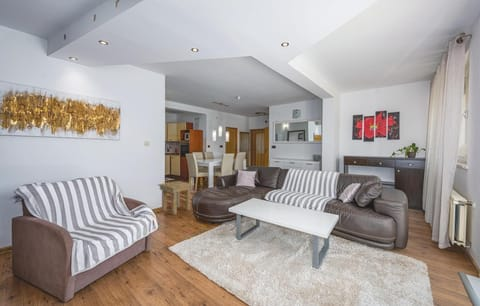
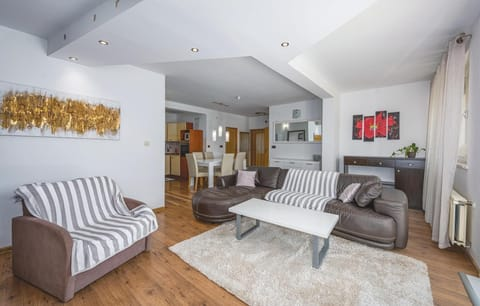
- side table (176, 197)
